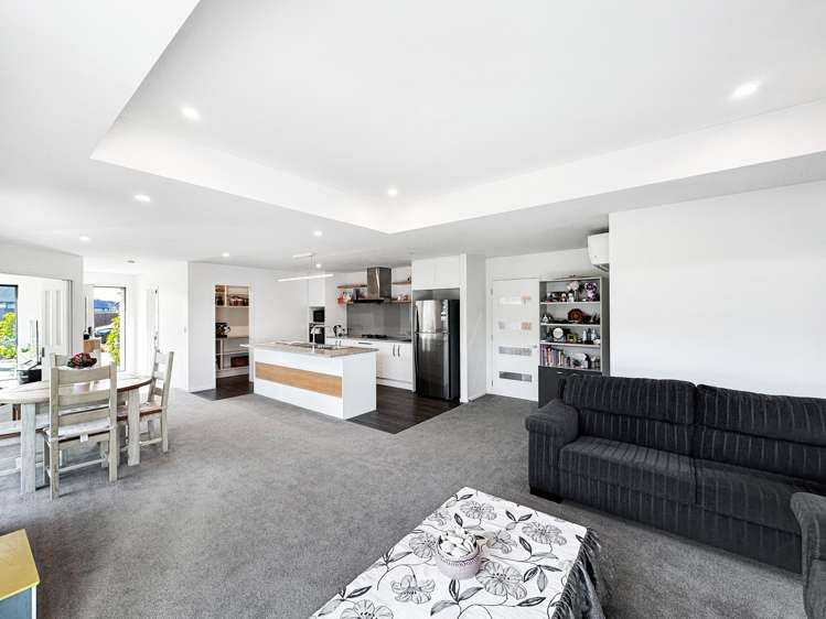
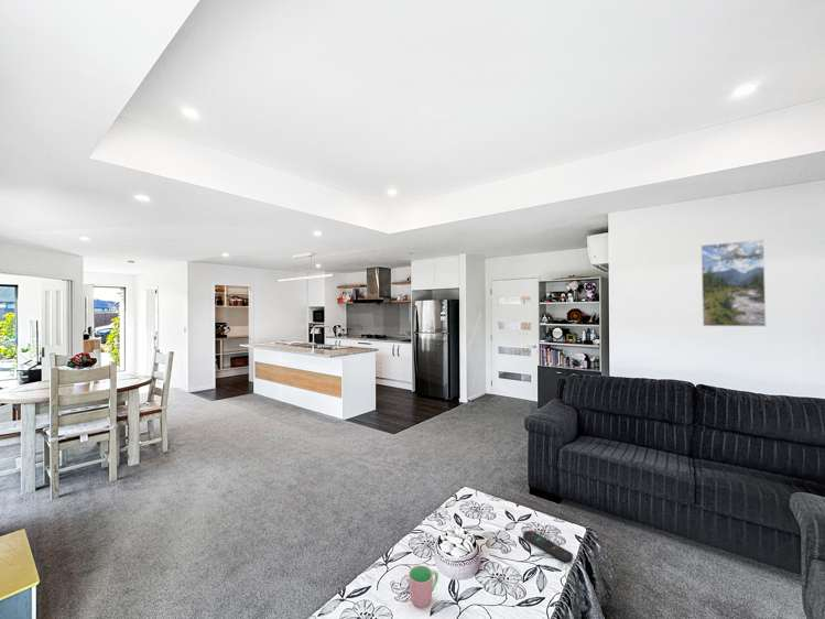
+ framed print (731, 284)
+ remote control (546, 545)
+ cup (424, 585)
